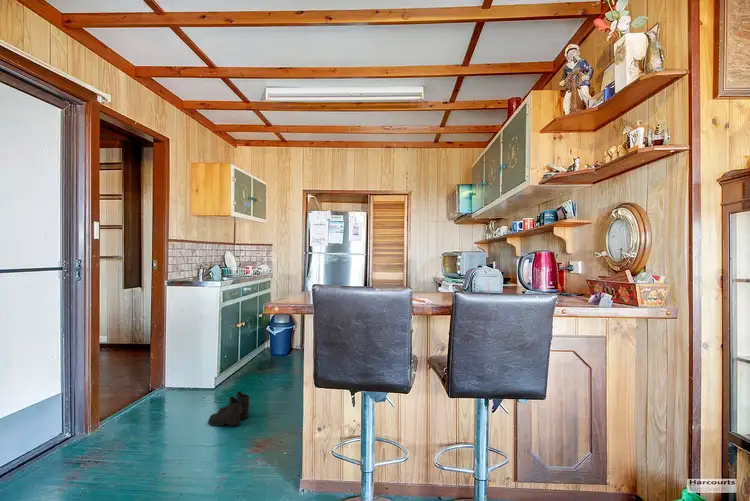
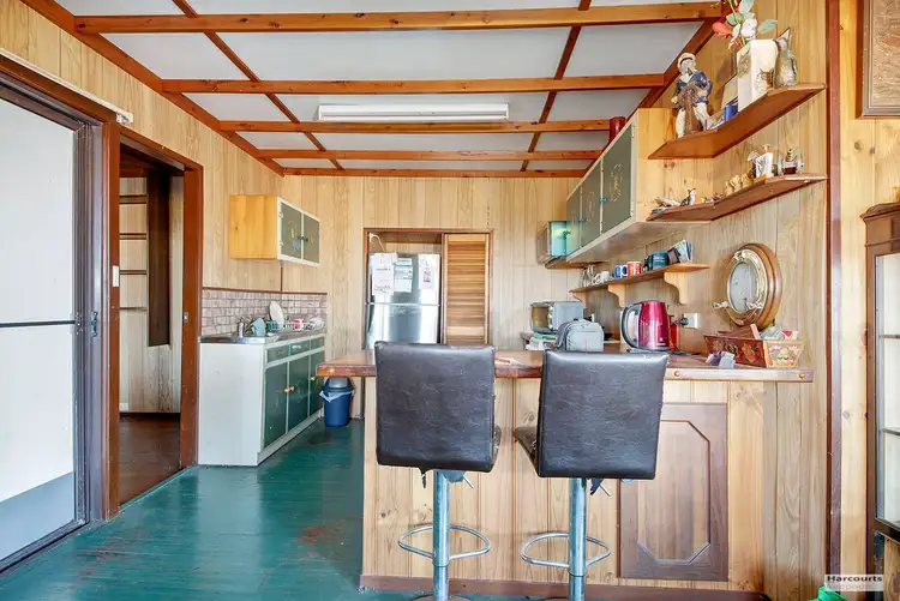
- boots (229, 407)
